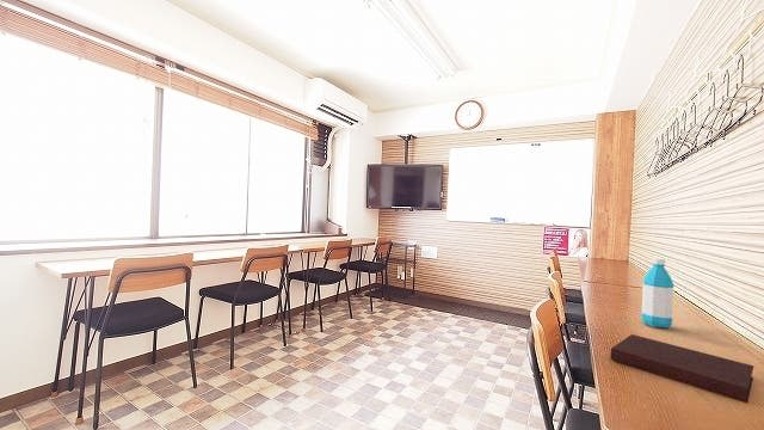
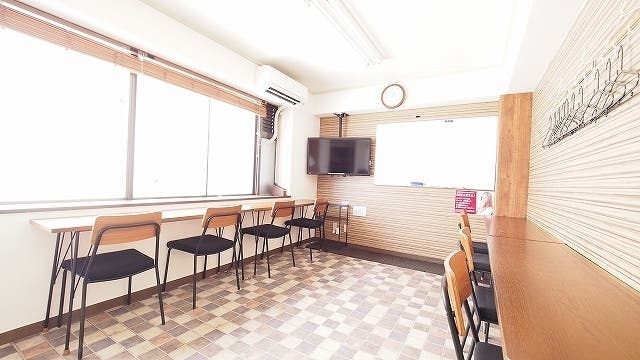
- water bottle (657, 291)
- notebook (678, 362)
